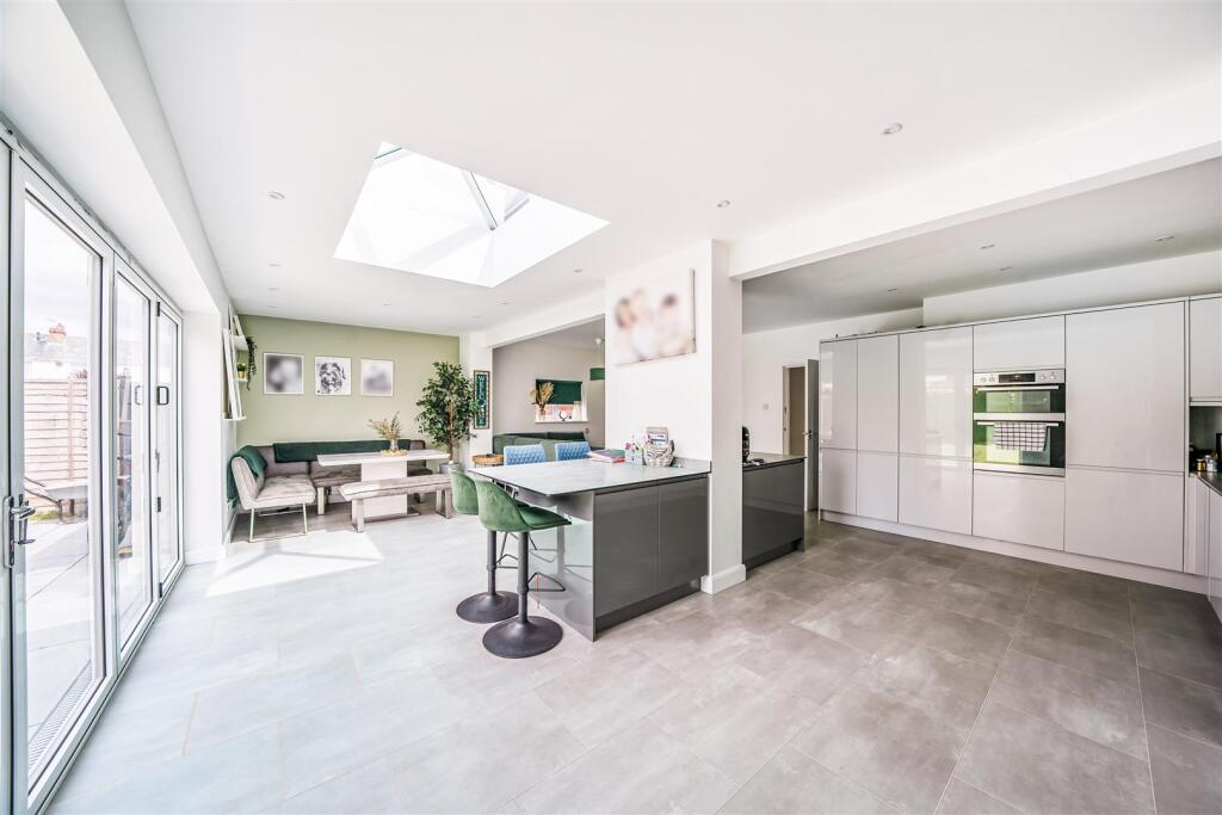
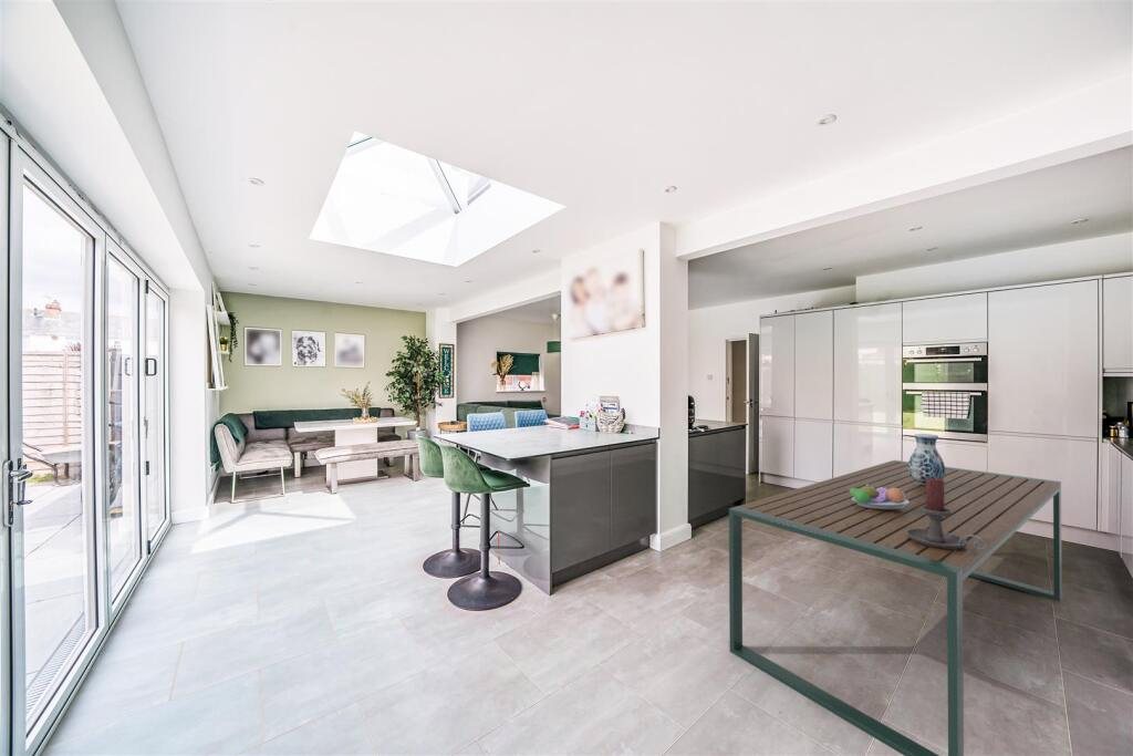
+ dining table (913, 558)
+ vase (926, 459)
+ fruit bowl (877, 496)
+ candle holder (944, 510)
